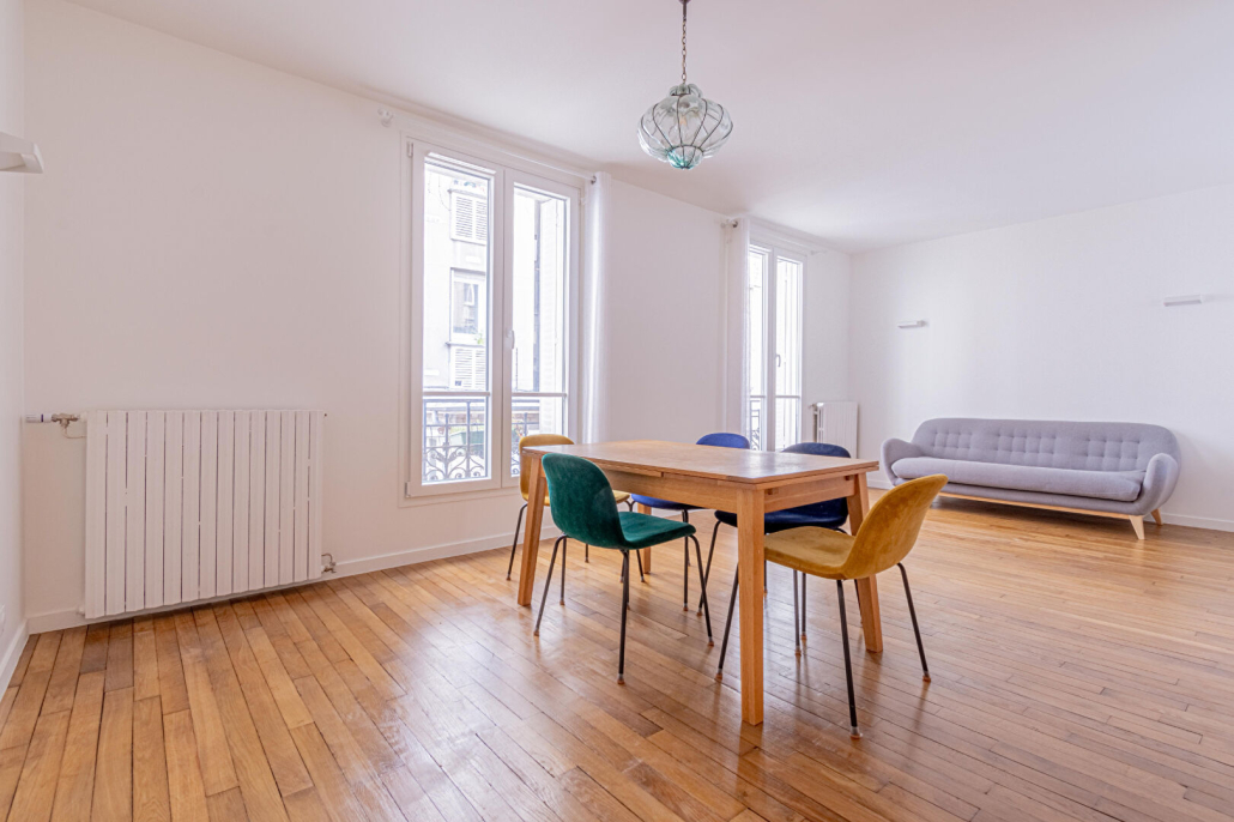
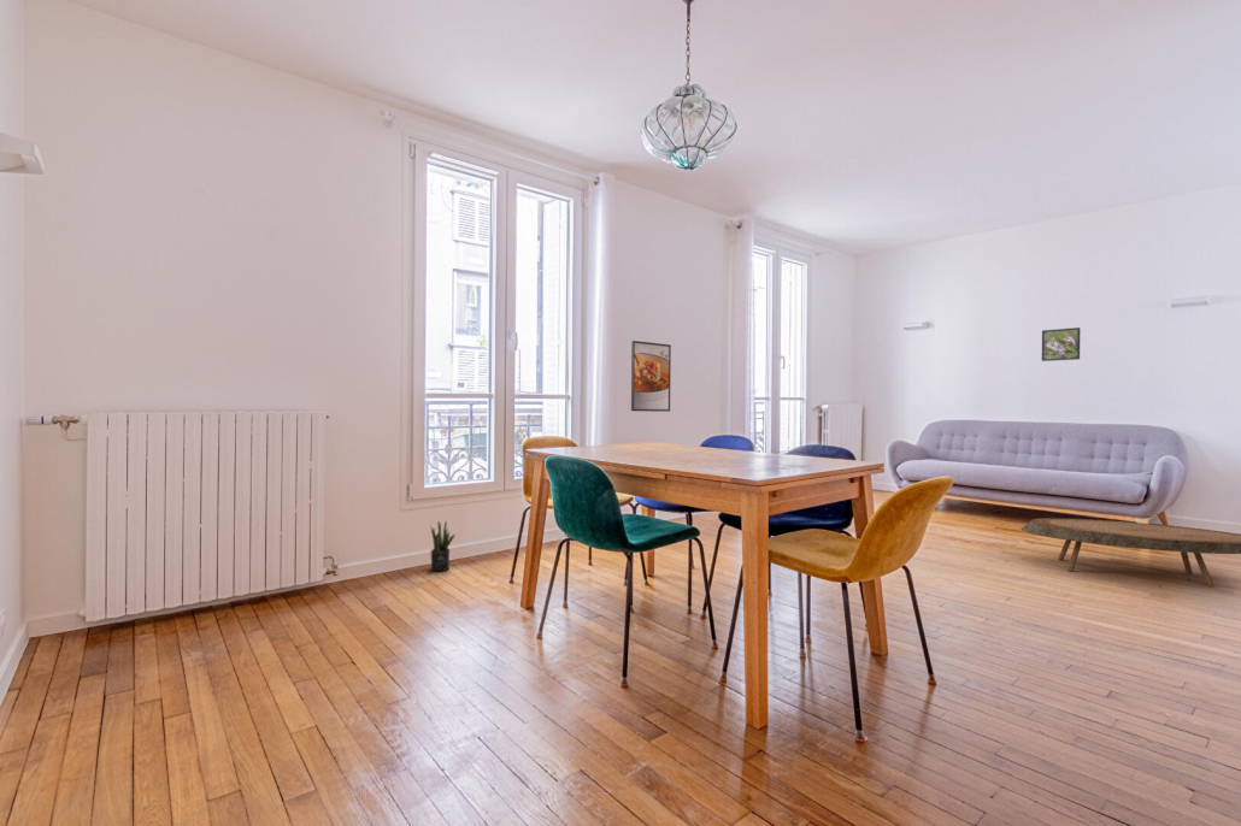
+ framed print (651, 377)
+ coffee table (1137, 548)
+ potted plant (441, 545)
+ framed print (1060, 344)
